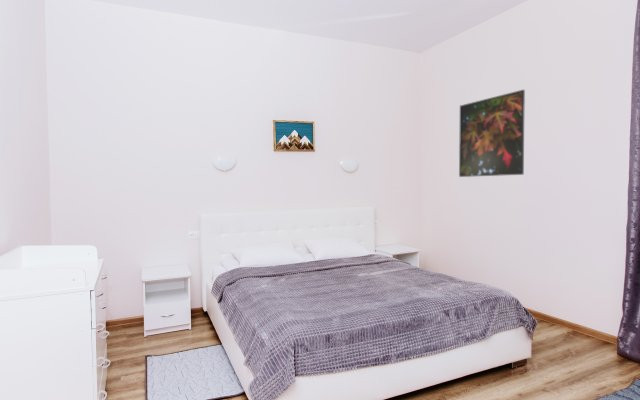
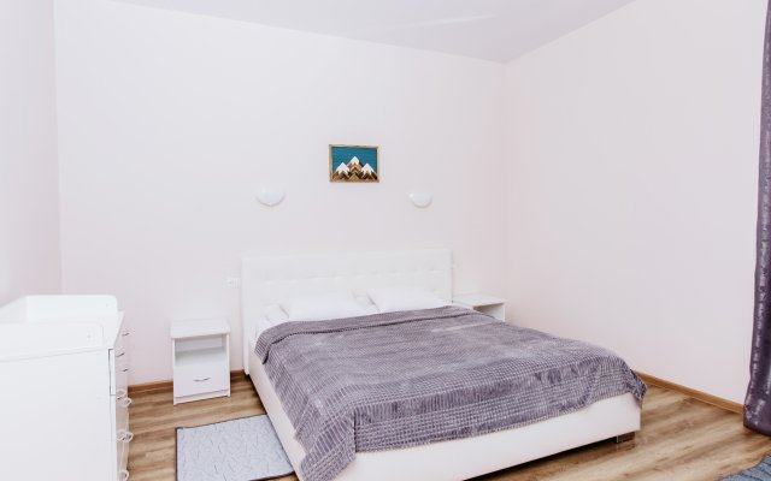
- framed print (489, 137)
